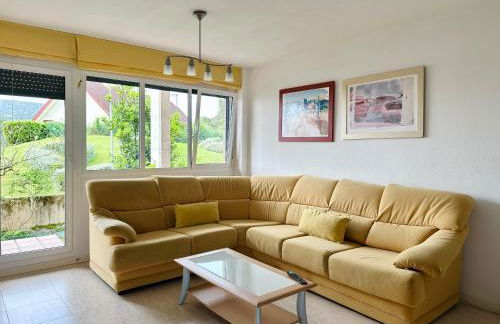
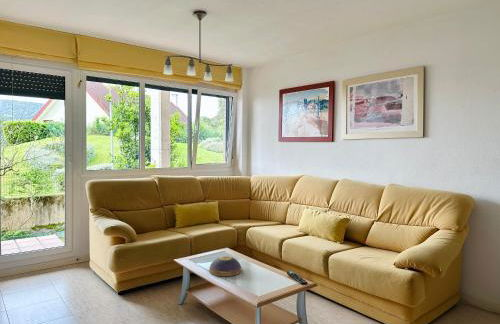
+ decorative bowl (225, 263)
